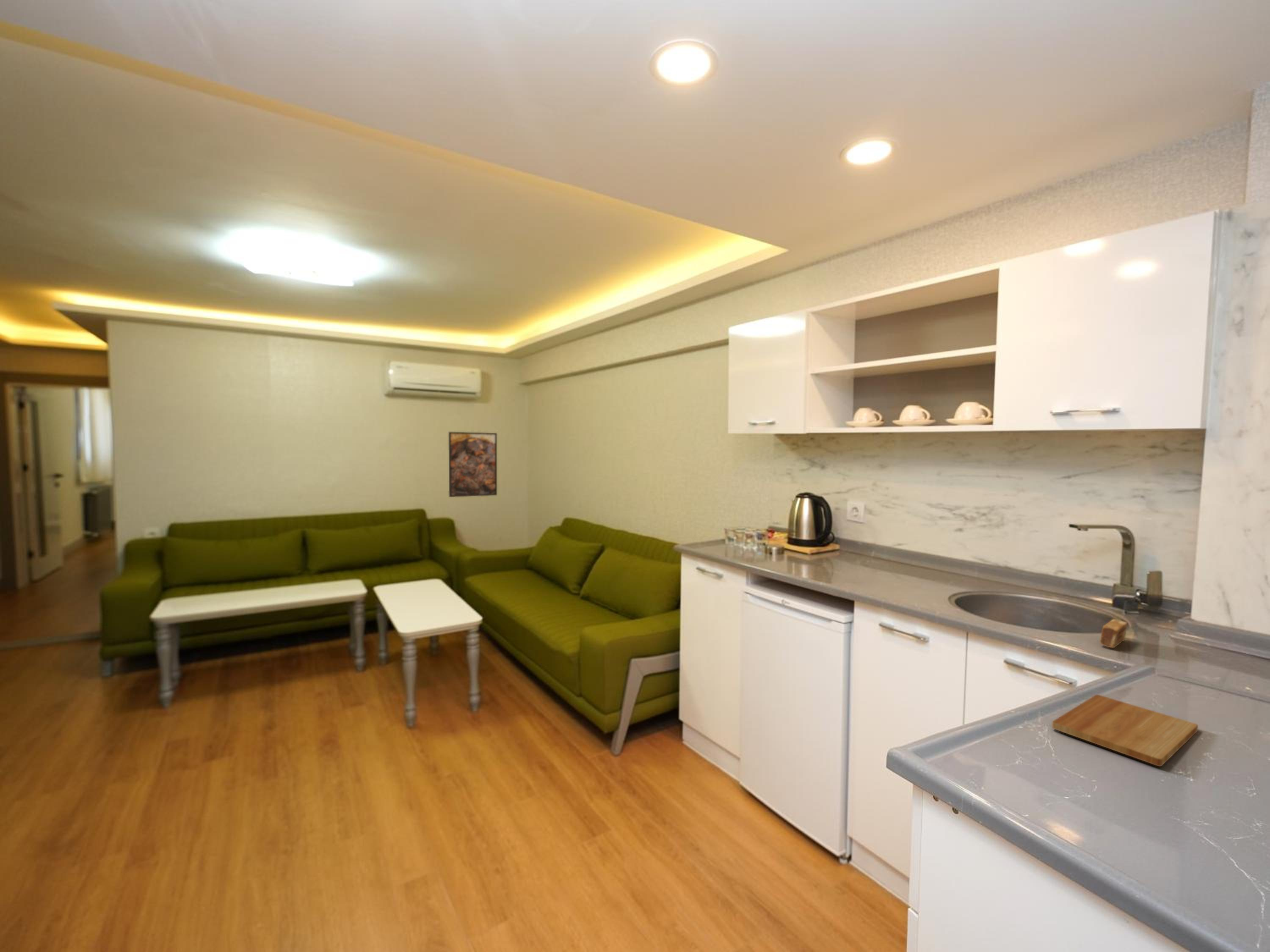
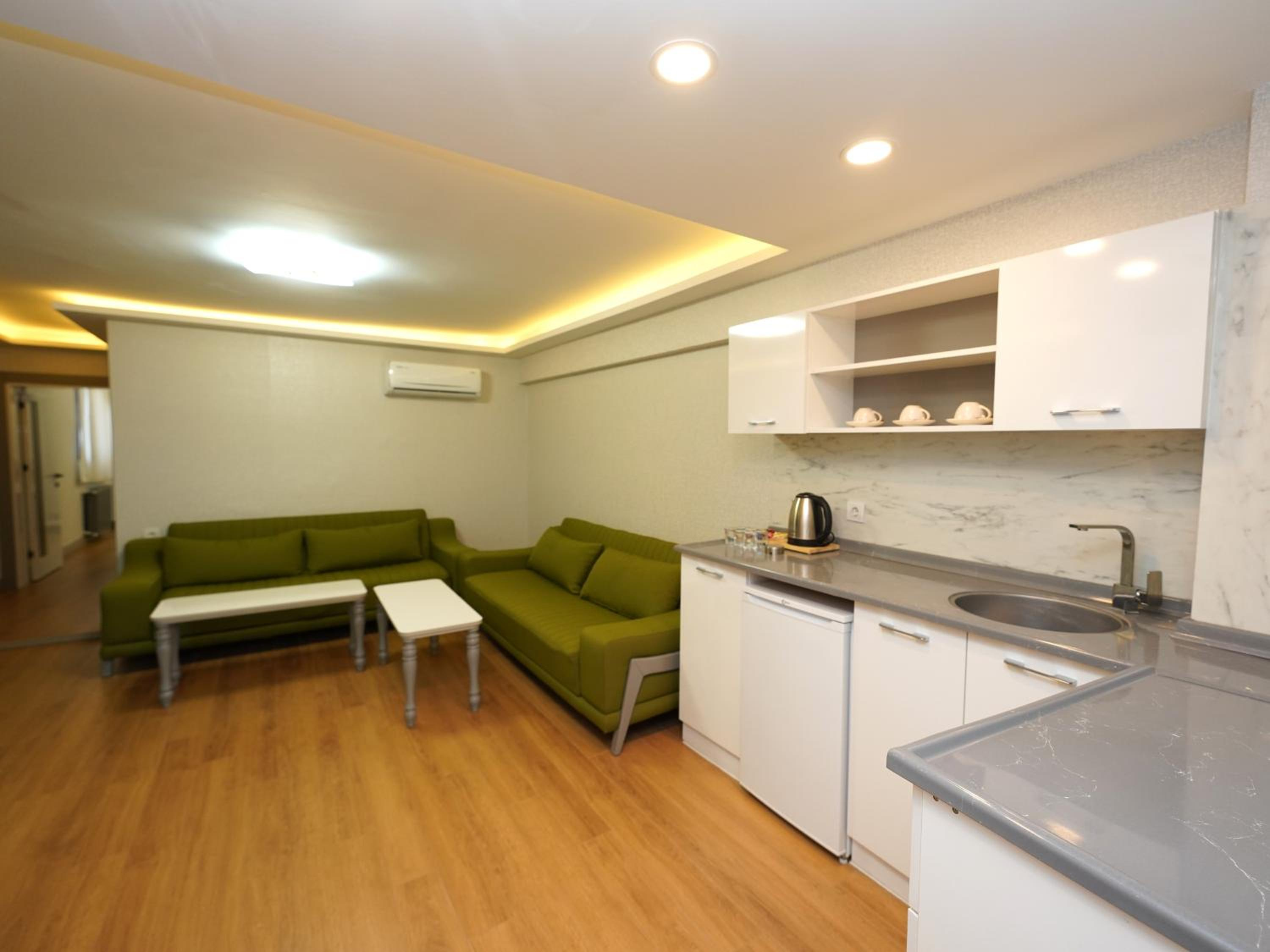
- cutting board (1124, 726)
- soap bar (1114, 633)
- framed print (473, 464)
